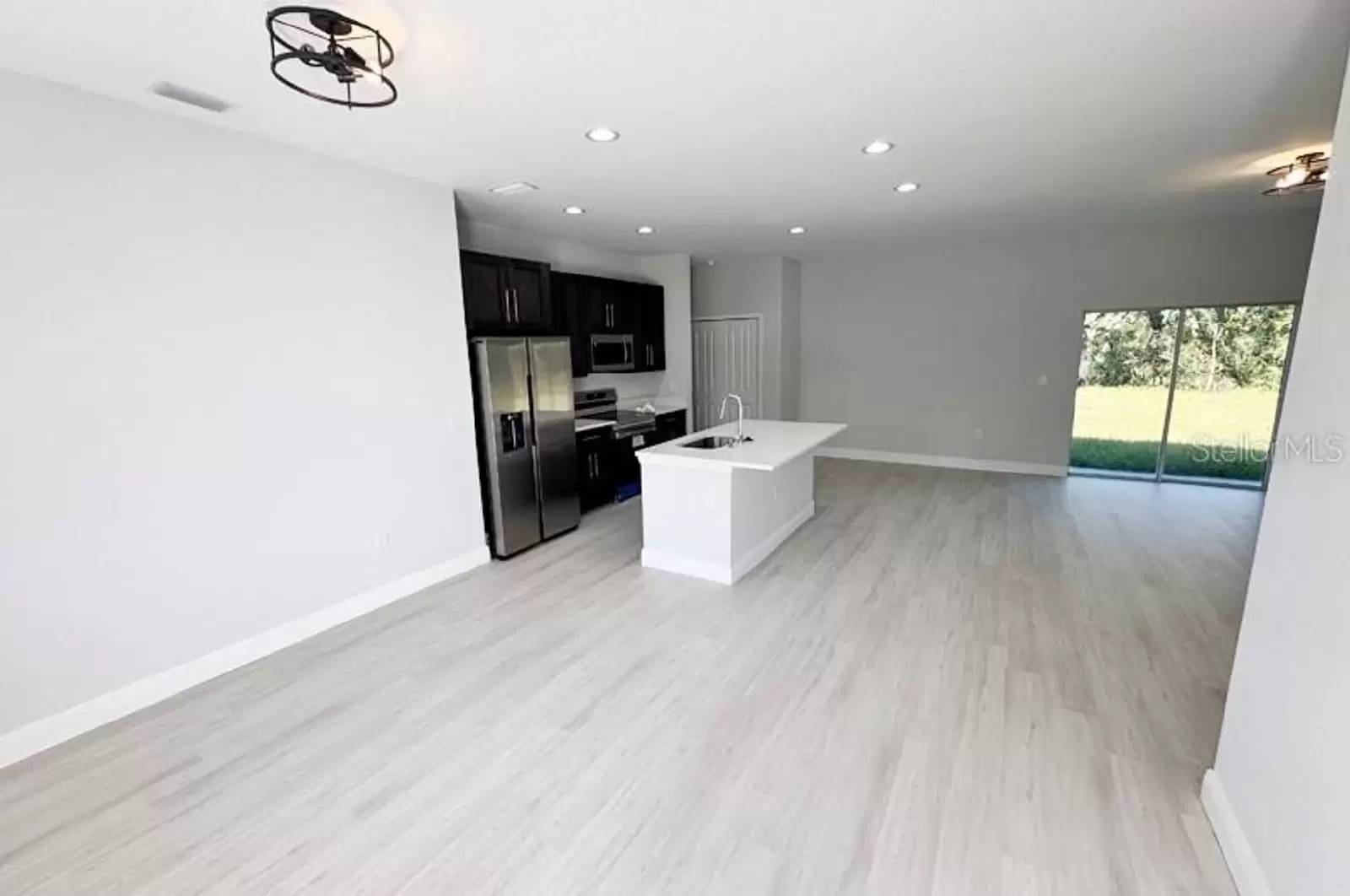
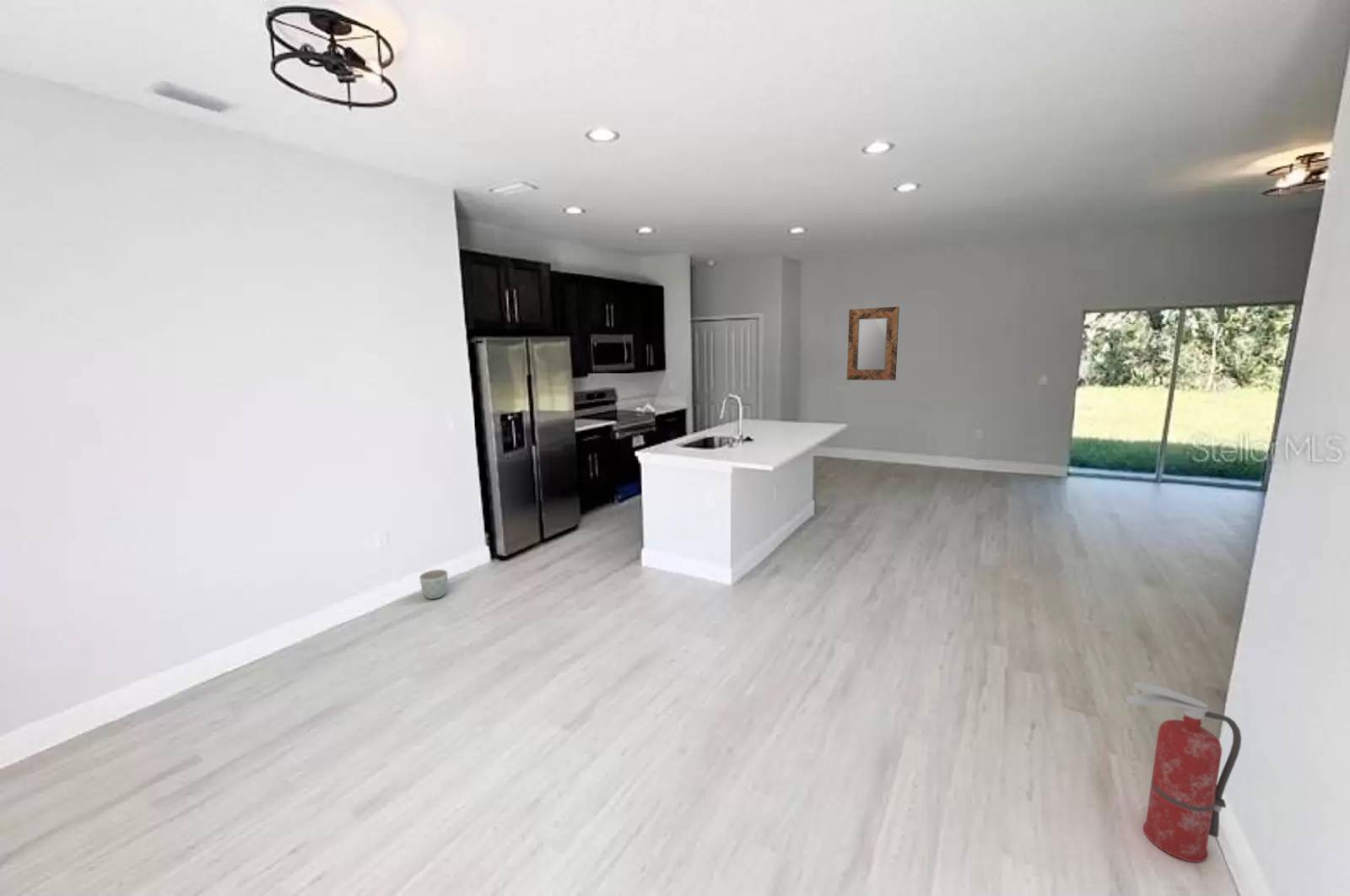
+ fire extinguisher (1175, 768)
+ planter (435, 585)
+ home mirror (872, 344)
